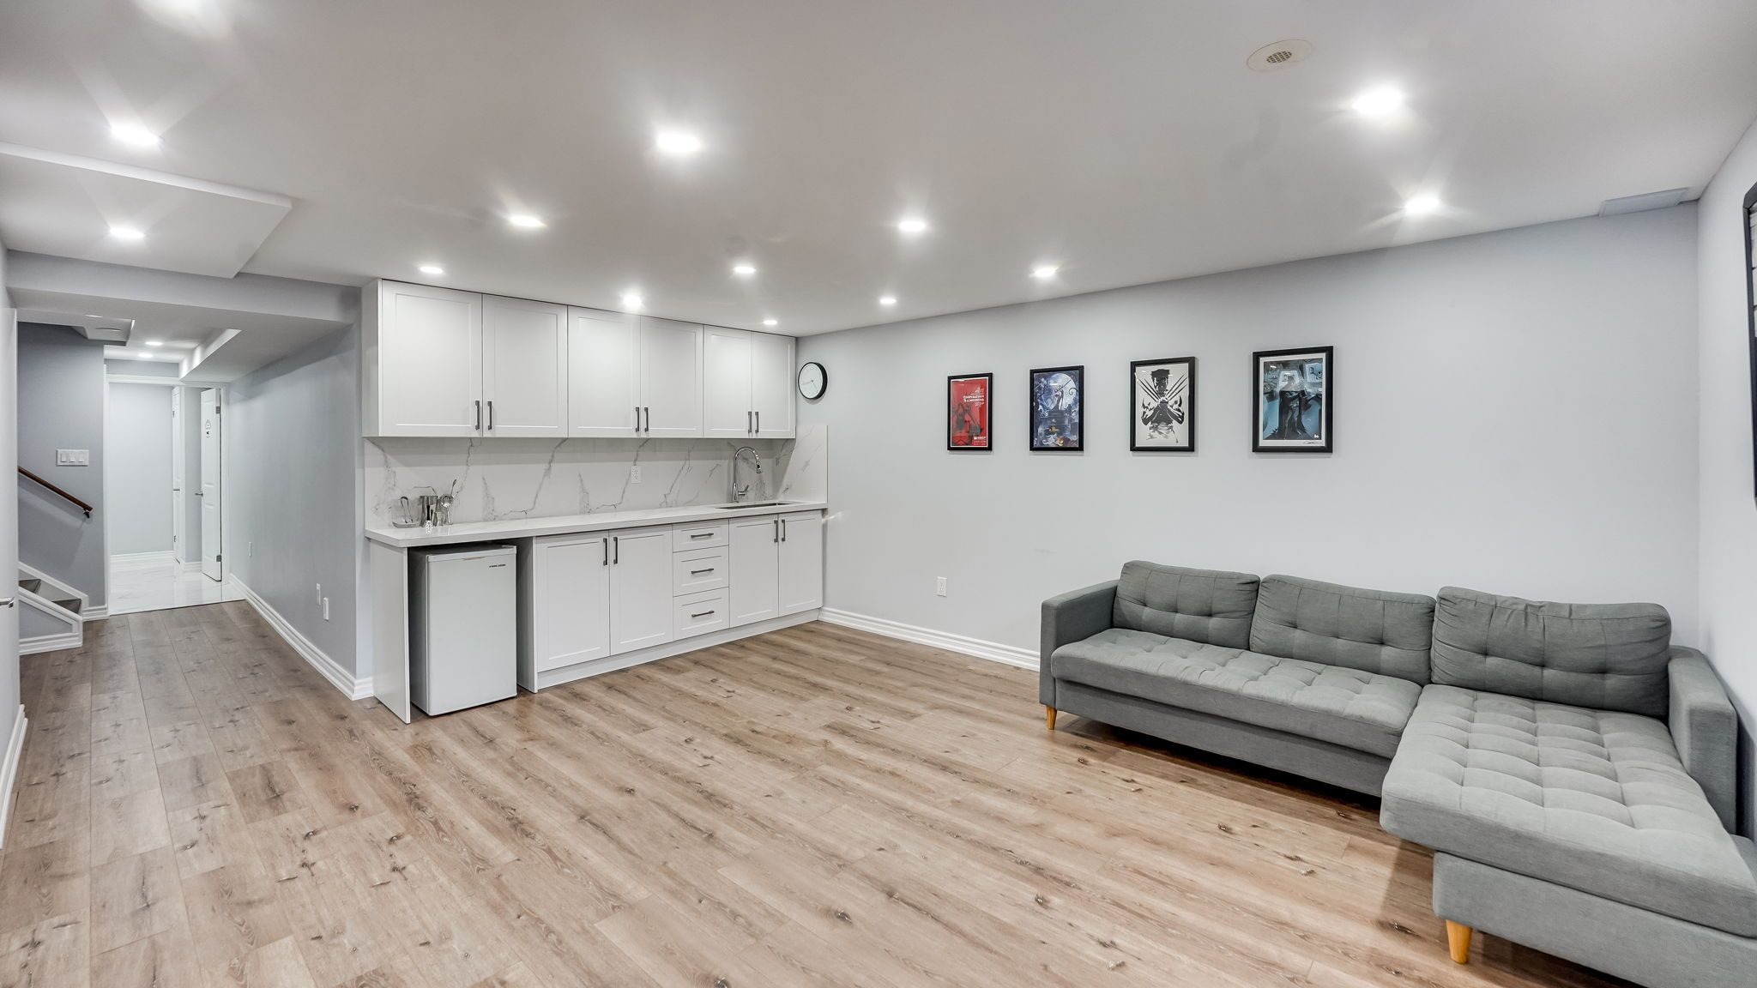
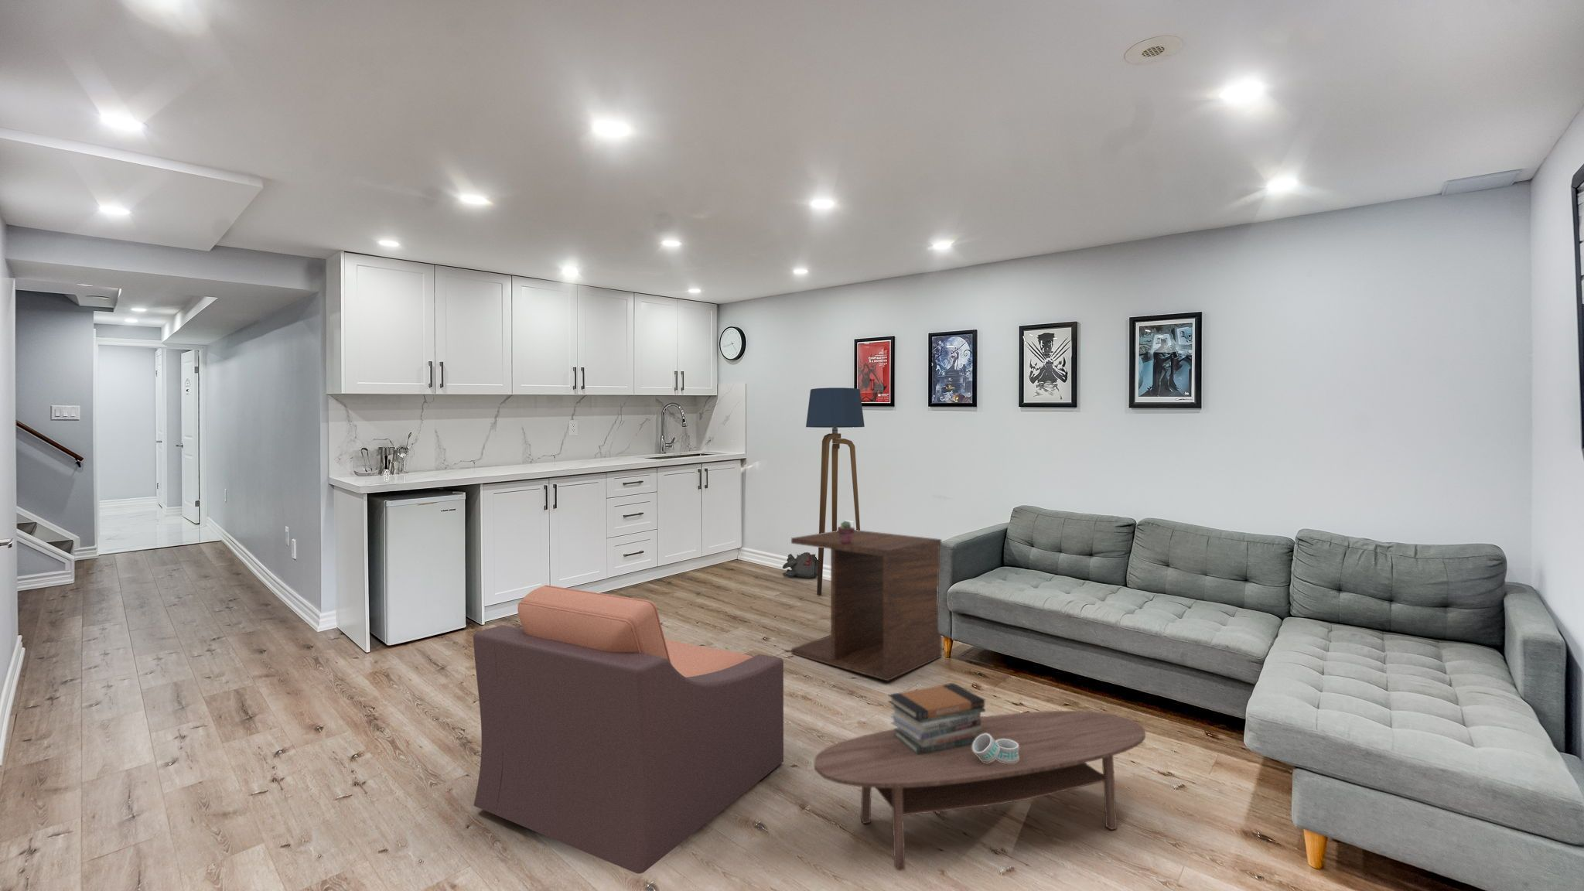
+ floor lamp (834, 491)
+ potted succulent (845, 531)
+ side table (866, 596)
+ armchair (641, 682)
+ plush toy (802, 565)
+ coffee table (987, 783)
+ napkin ring (995, 745)
+ book stack (937, 717)
